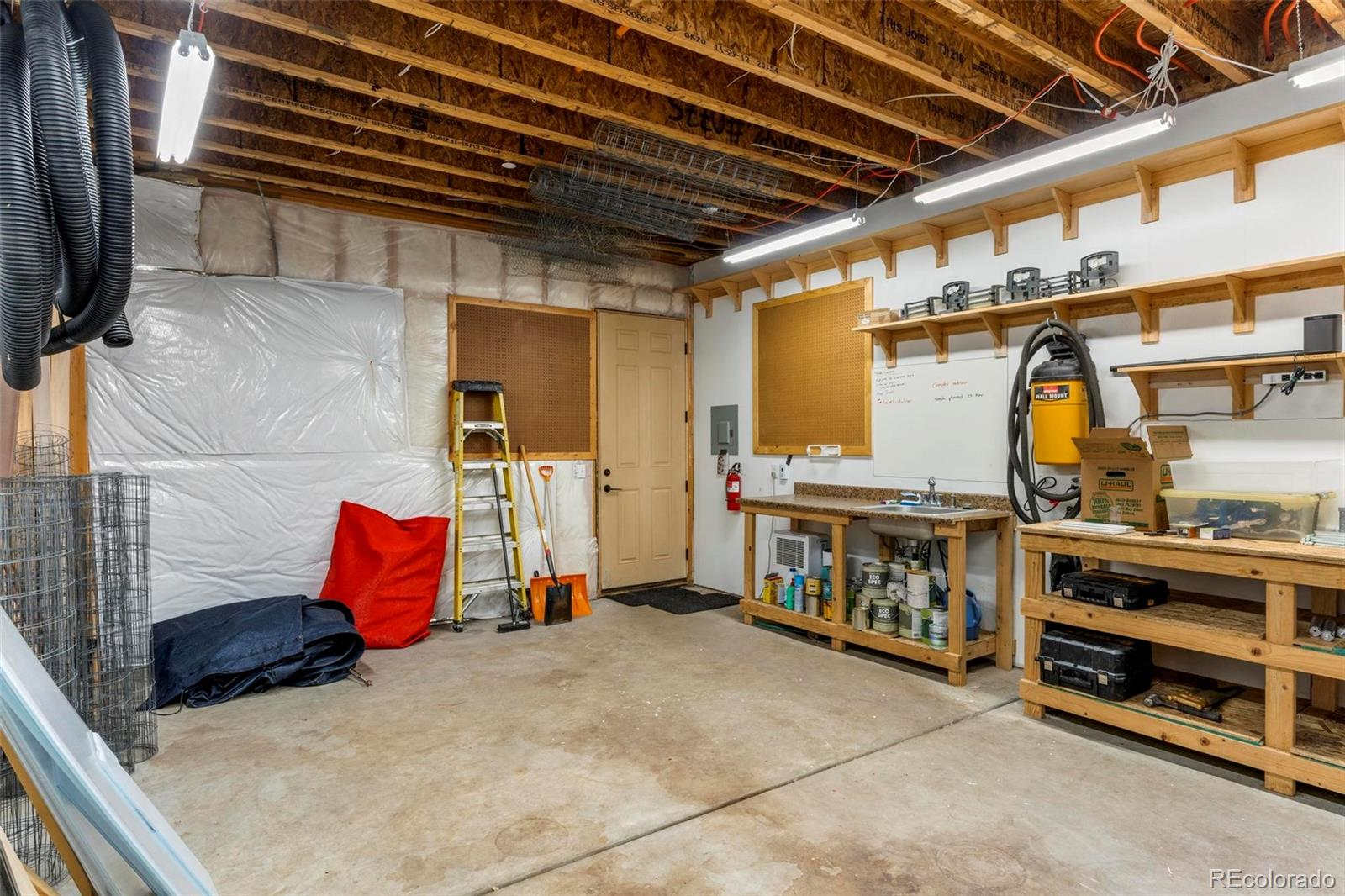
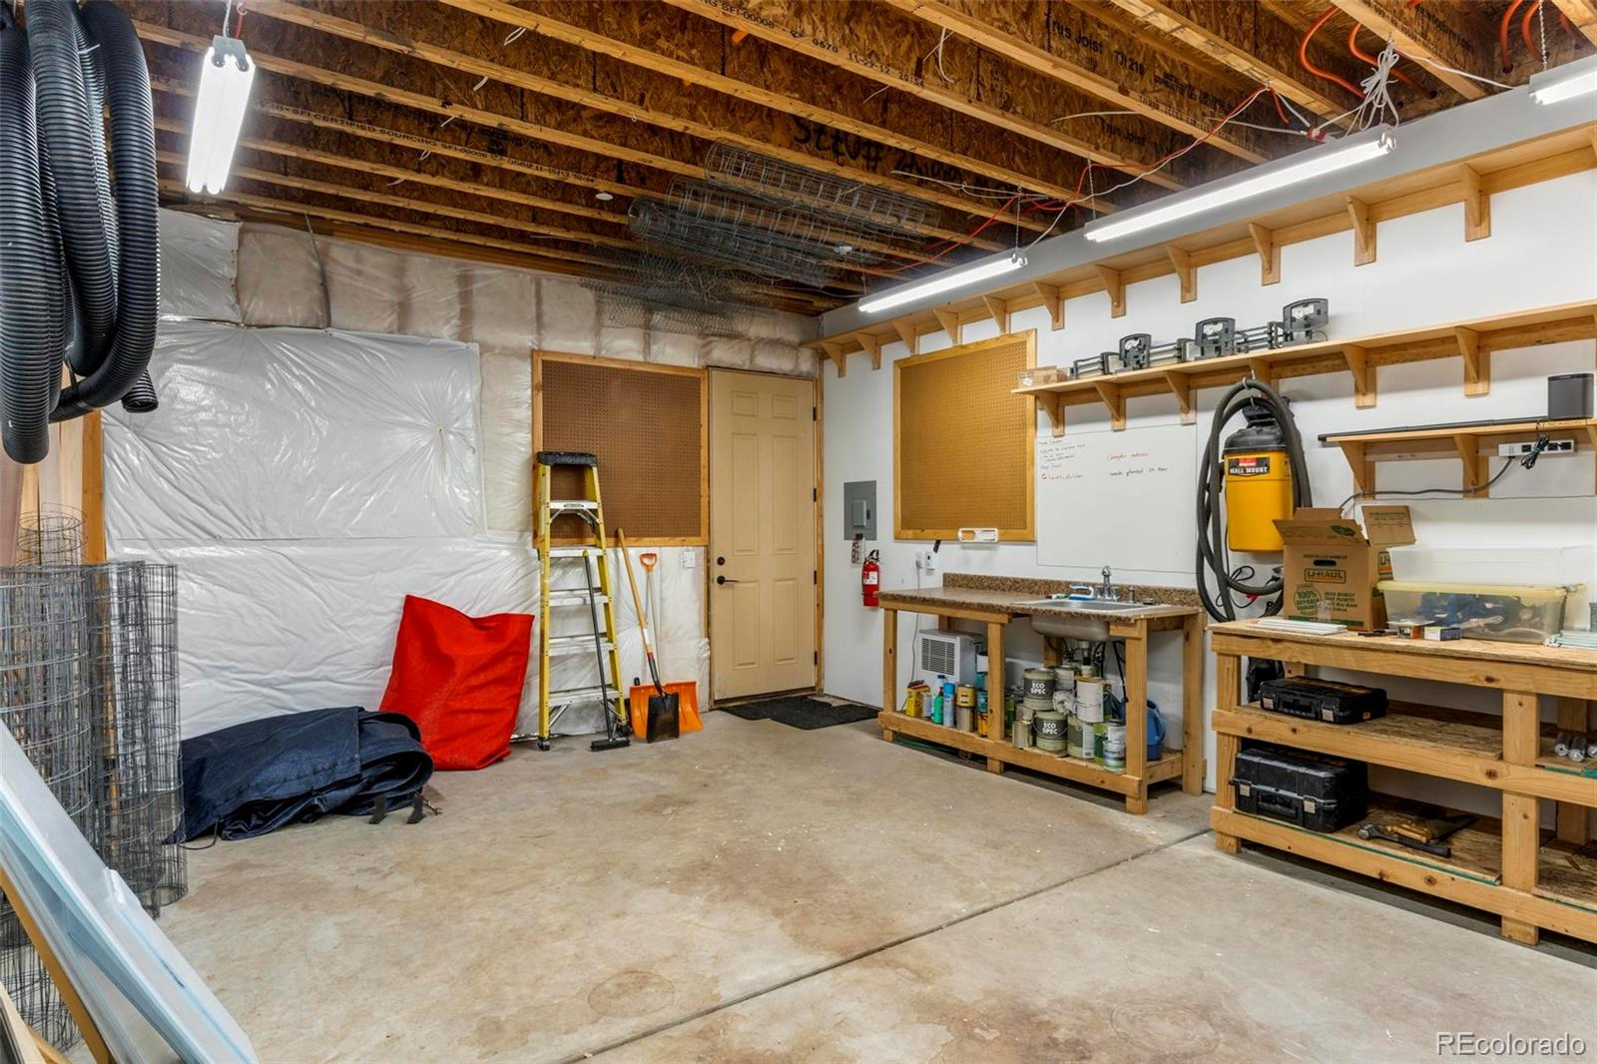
+ boots (386, 815)
